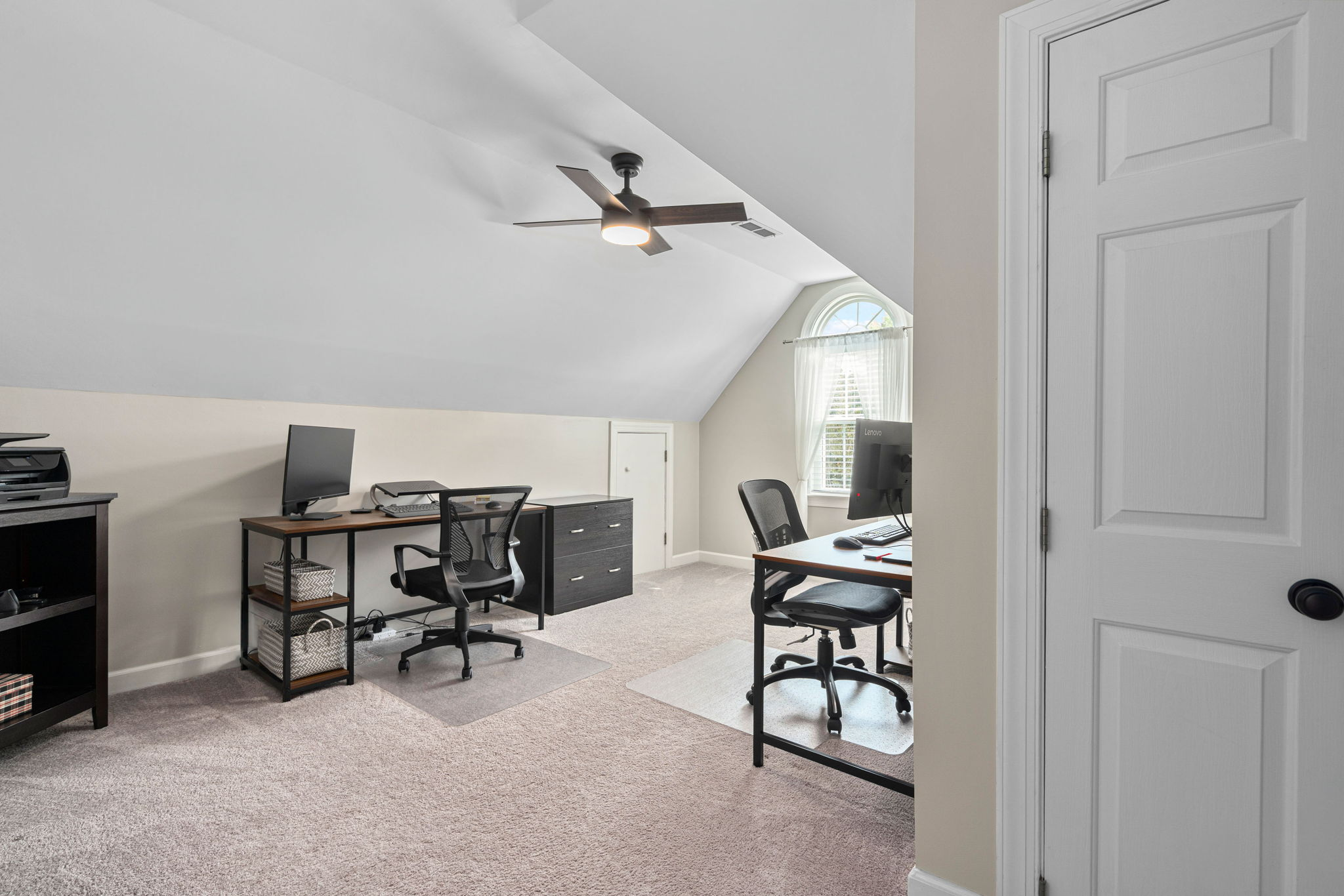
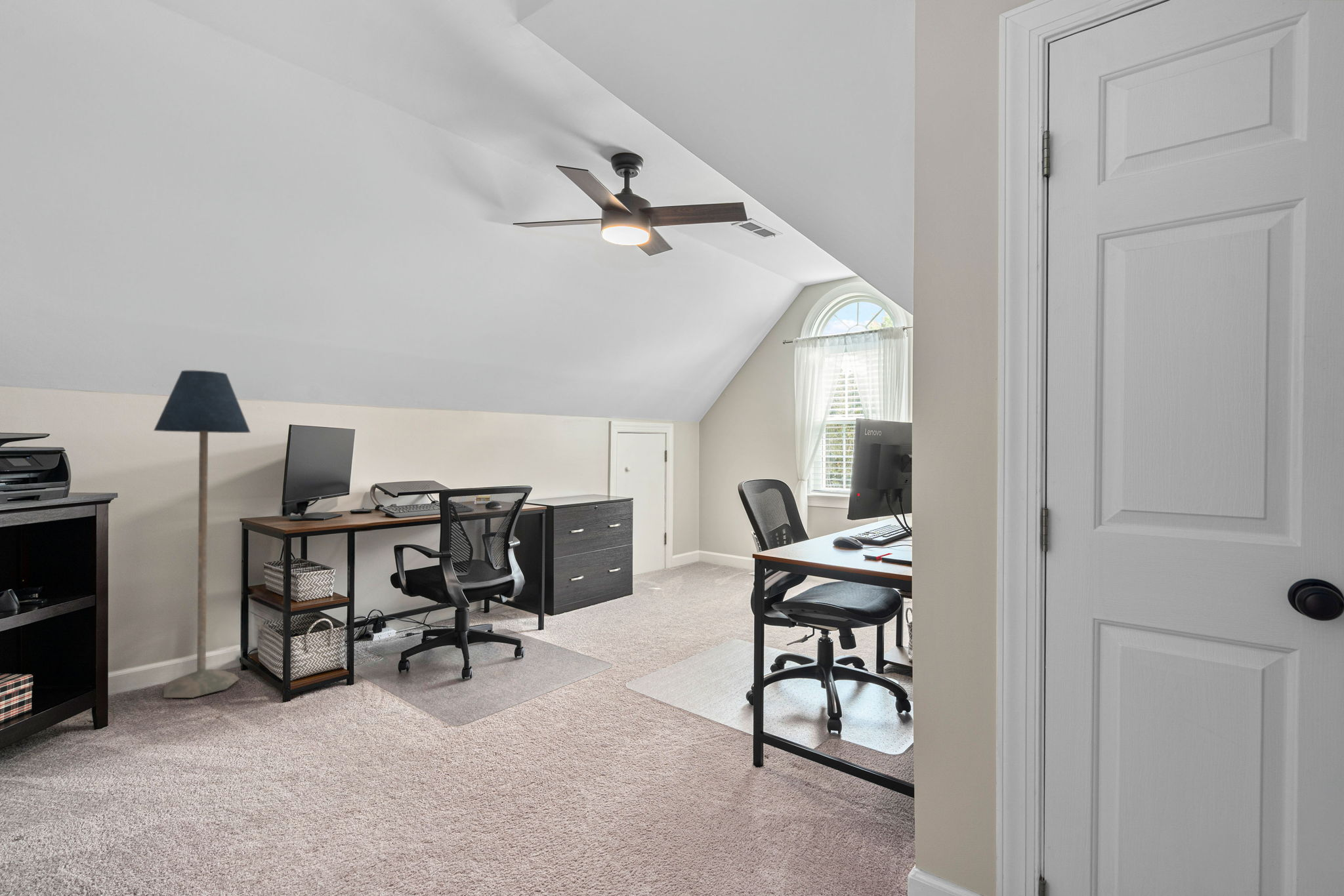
+ floor lamp (202, 529)
